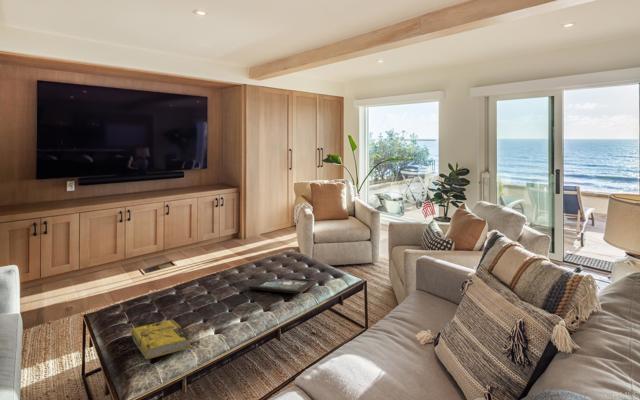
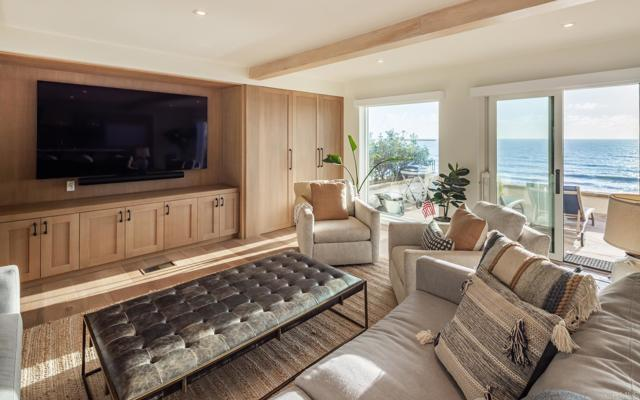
- book (160, 337)
- decorative tray (284, 284)
